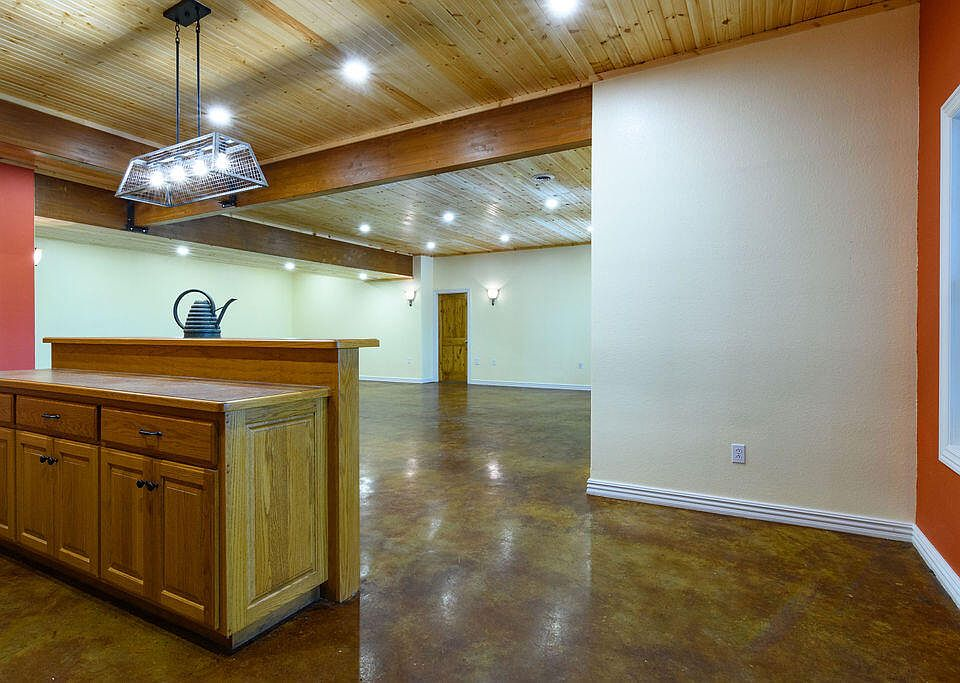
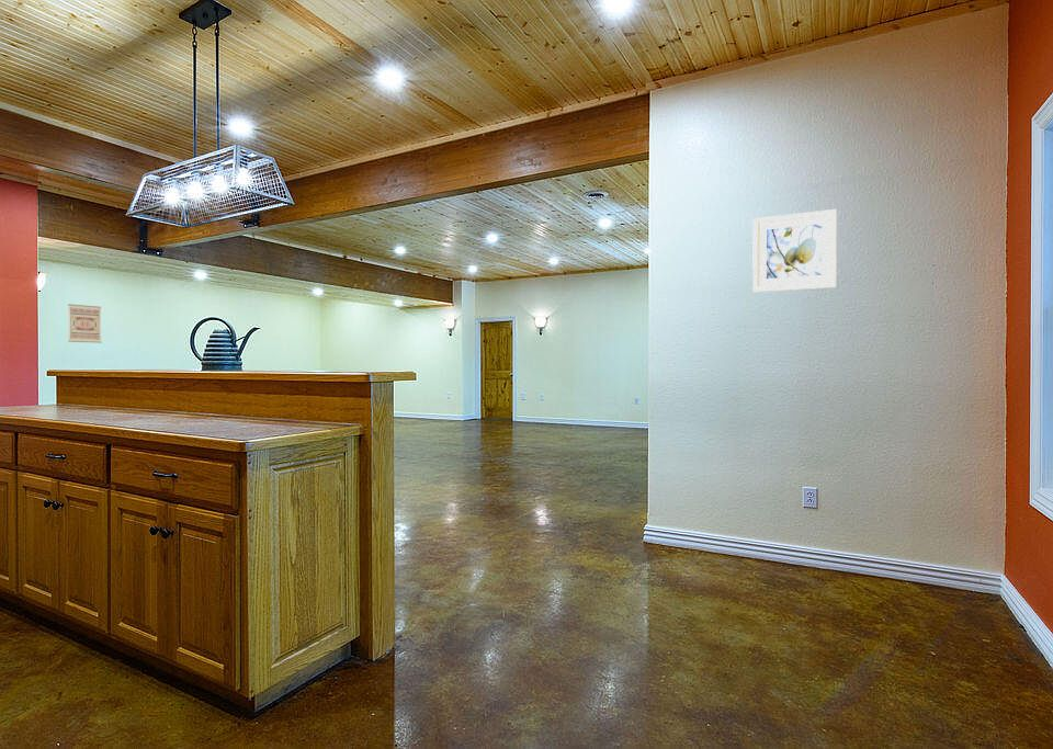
+ wall art (84, 324)
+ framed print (793, 251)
